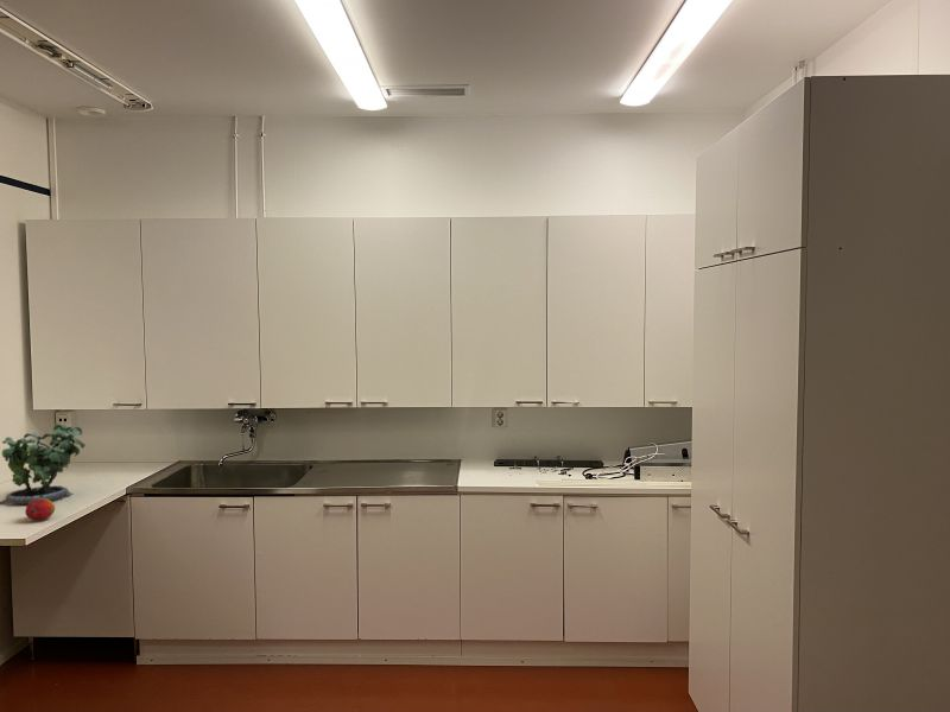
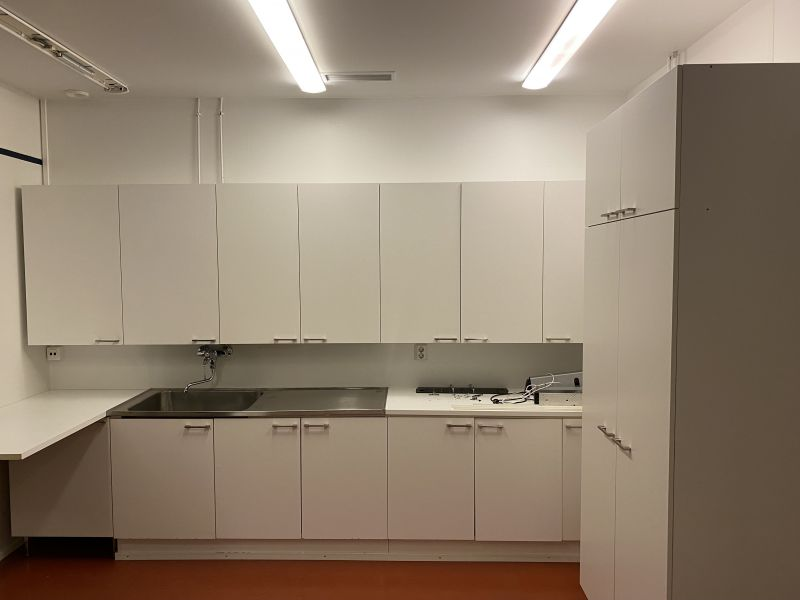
- potted plant (43, 459)
- fruit (40, 508)
